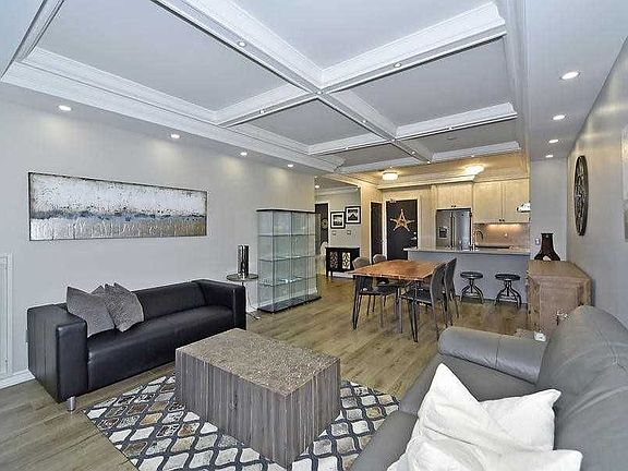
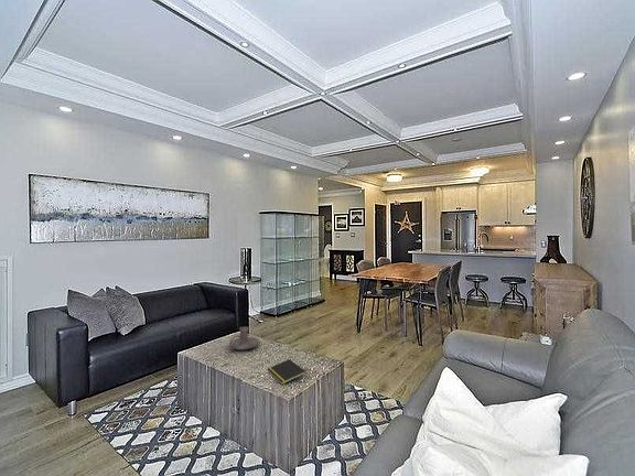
+ candle holder (241, 338)
+ notepad (286, 370)
